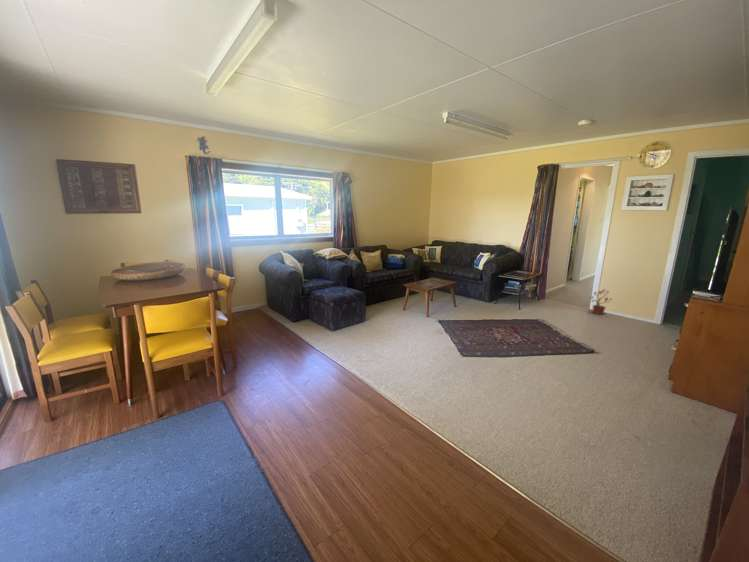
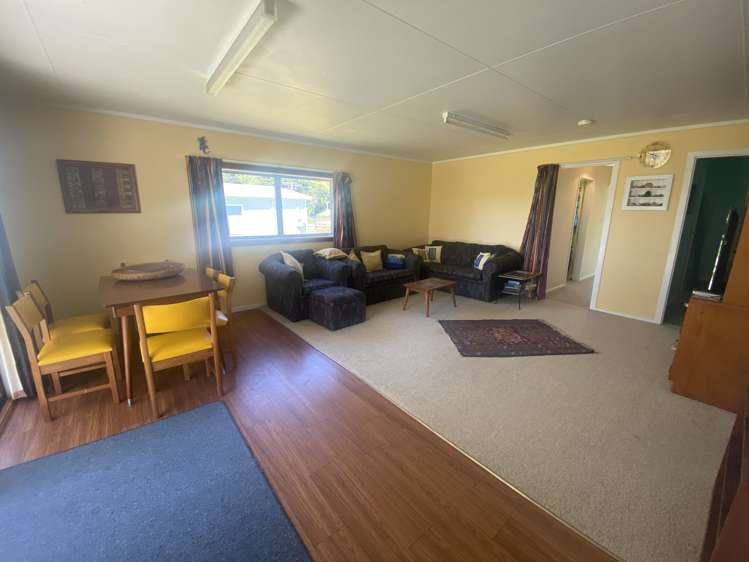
- potted plant (598, 301)
